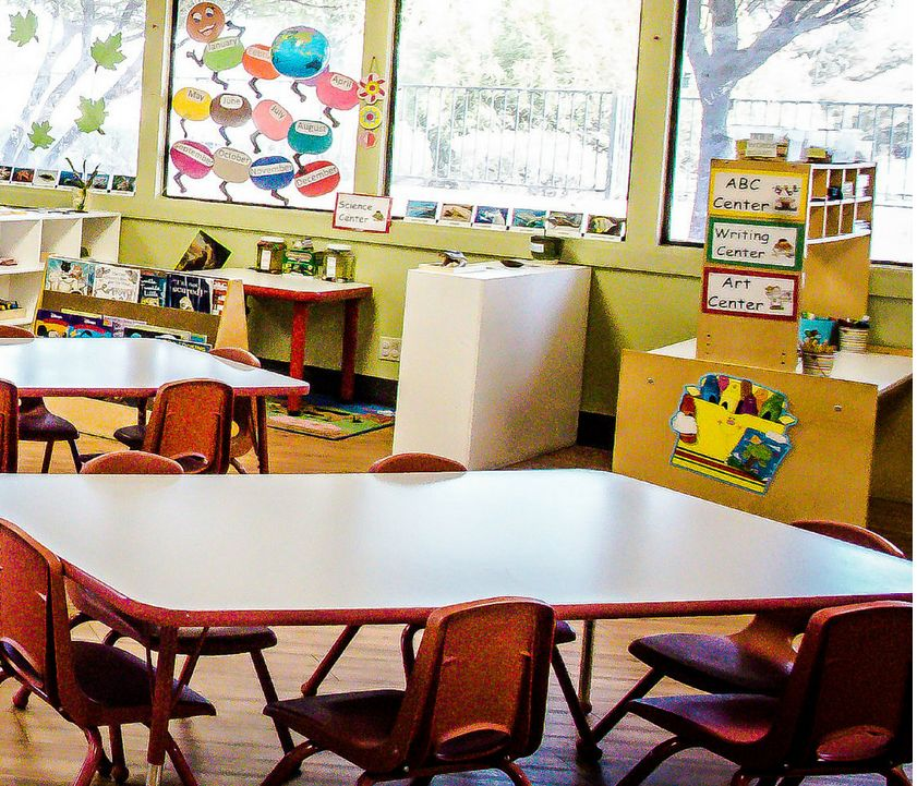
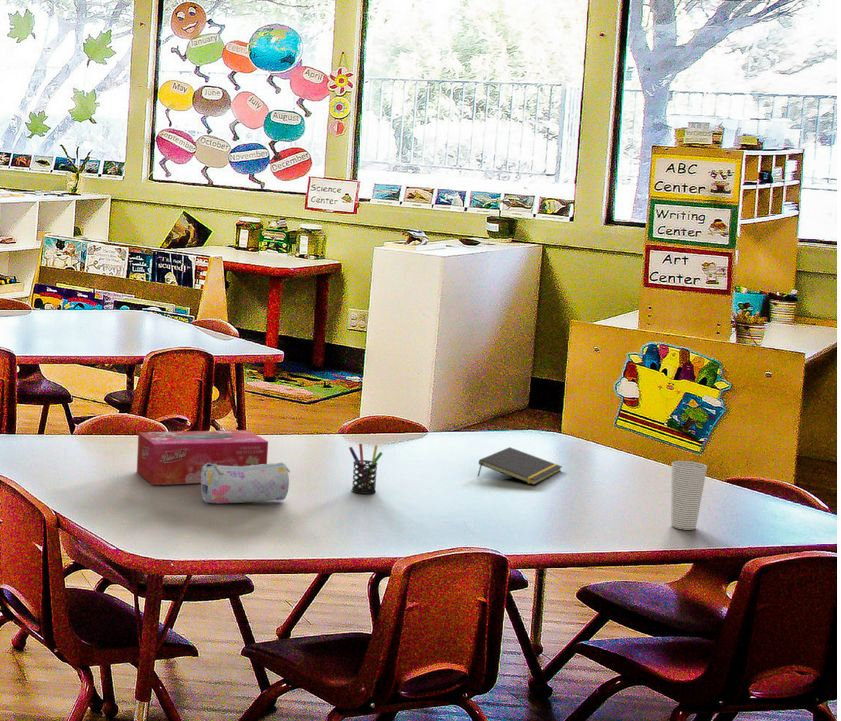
+ notepad (521, 465)
+ pencil case (244, 481)
+ pen holder (366, 467)
+ tissue box (202, 456)
+ cup (686, 495)
